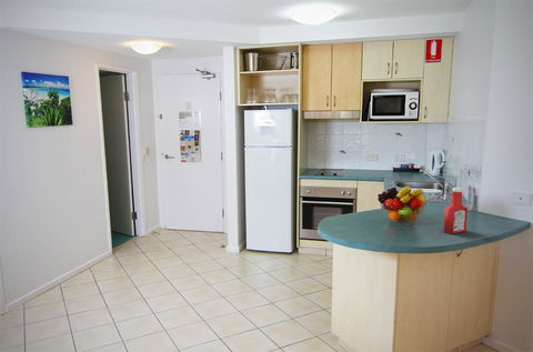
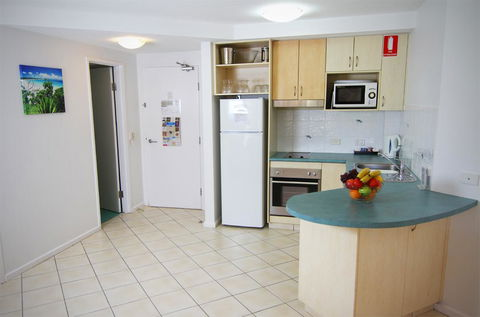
- soap bottle (455, 210)
